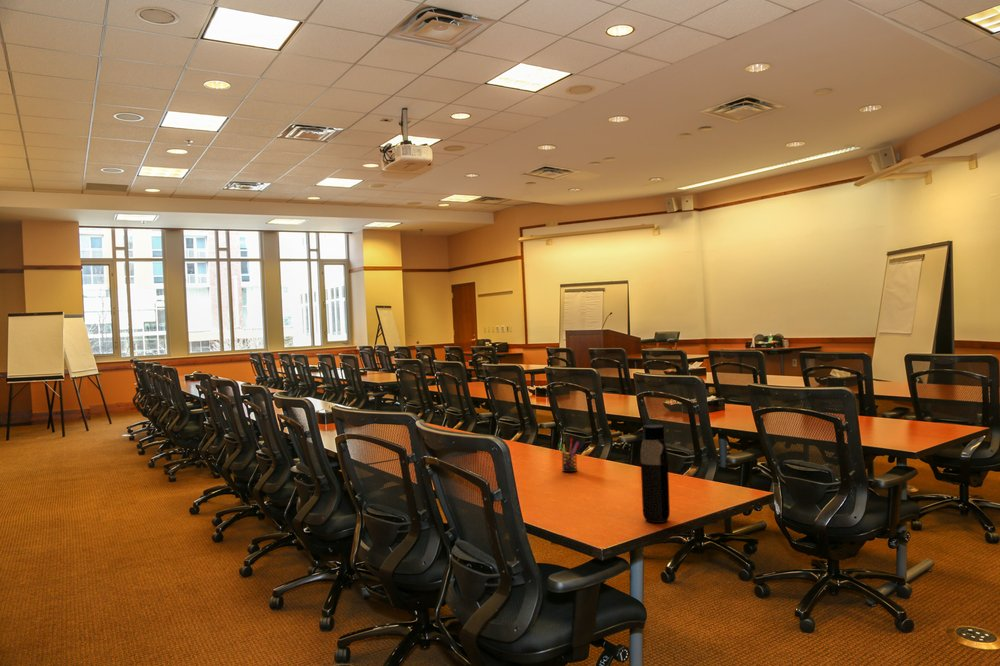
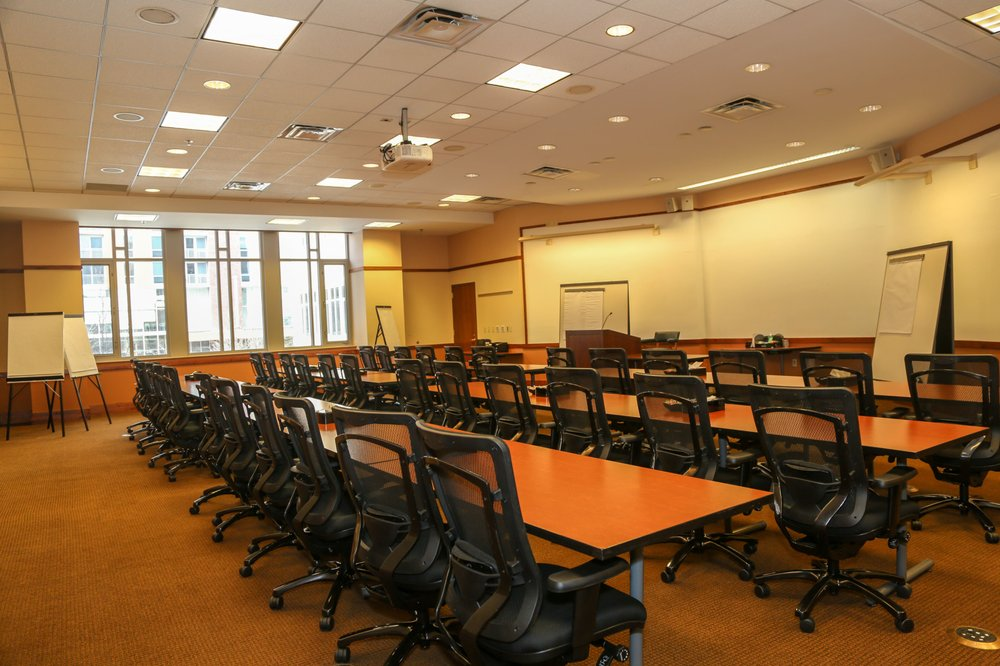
- pen holder (567, 454)
- water bottle (654, 472)
